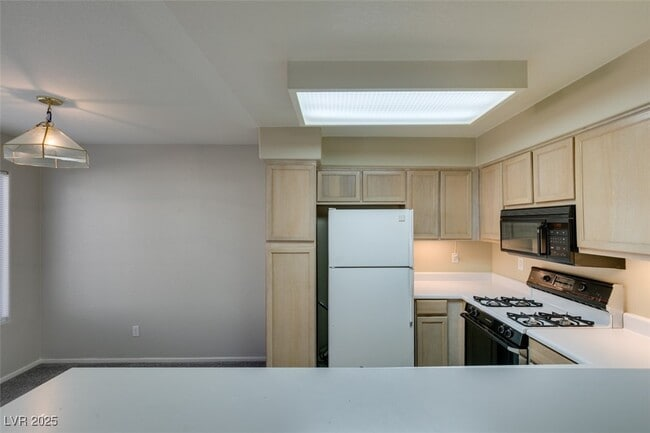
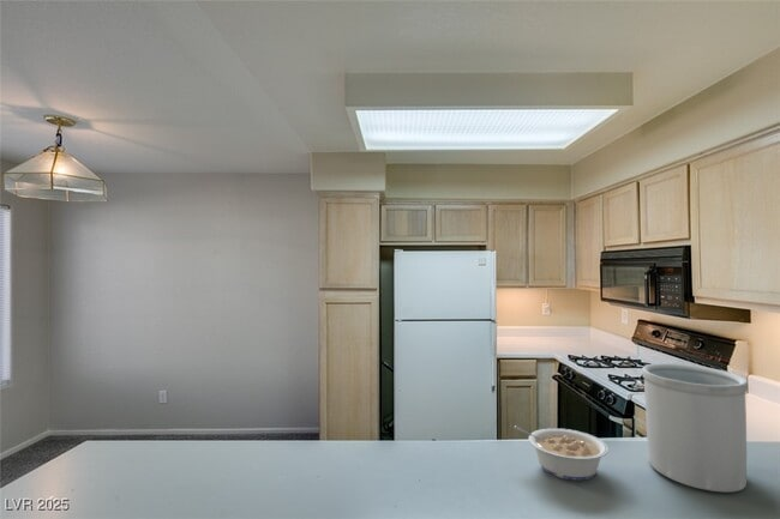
+ legume (564, 452)
+ utensil holder (691, 421)
